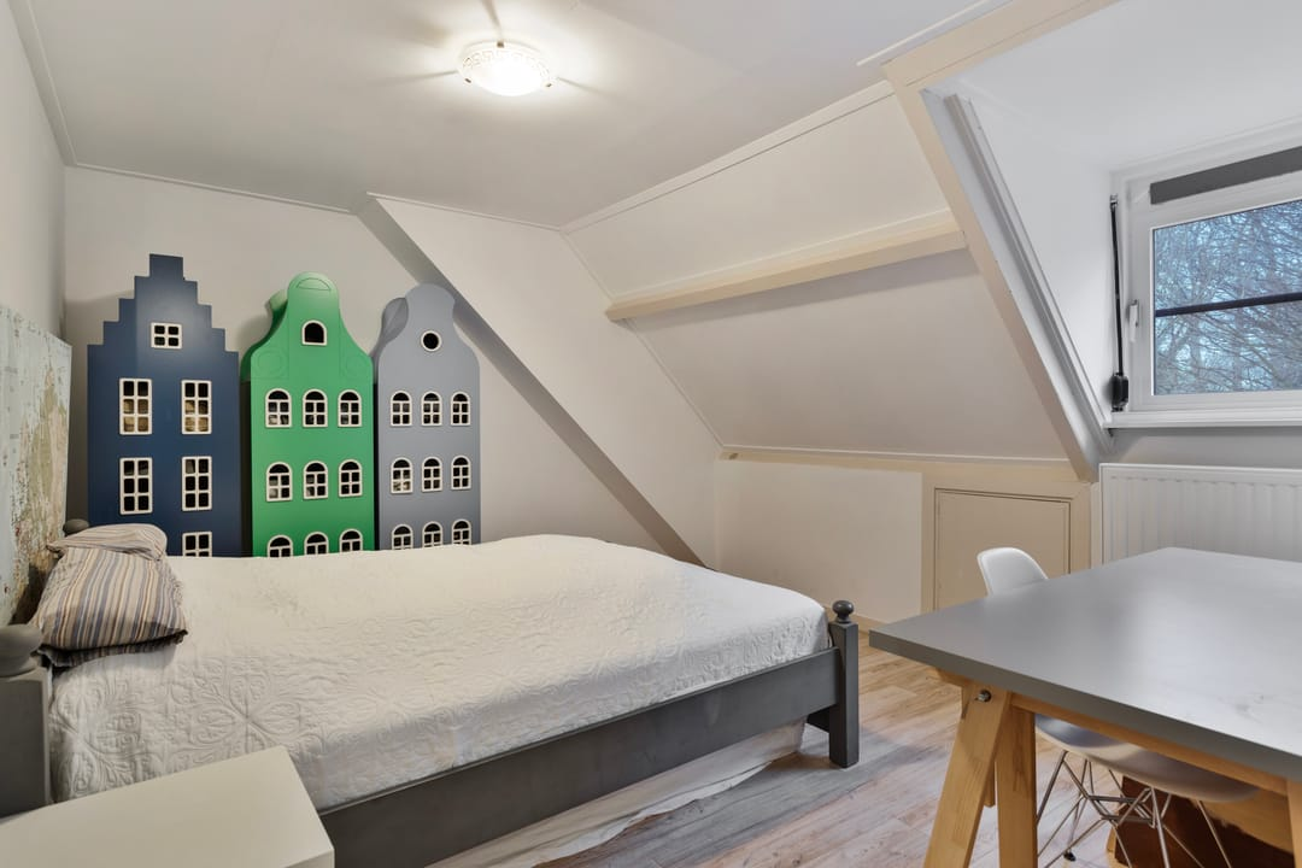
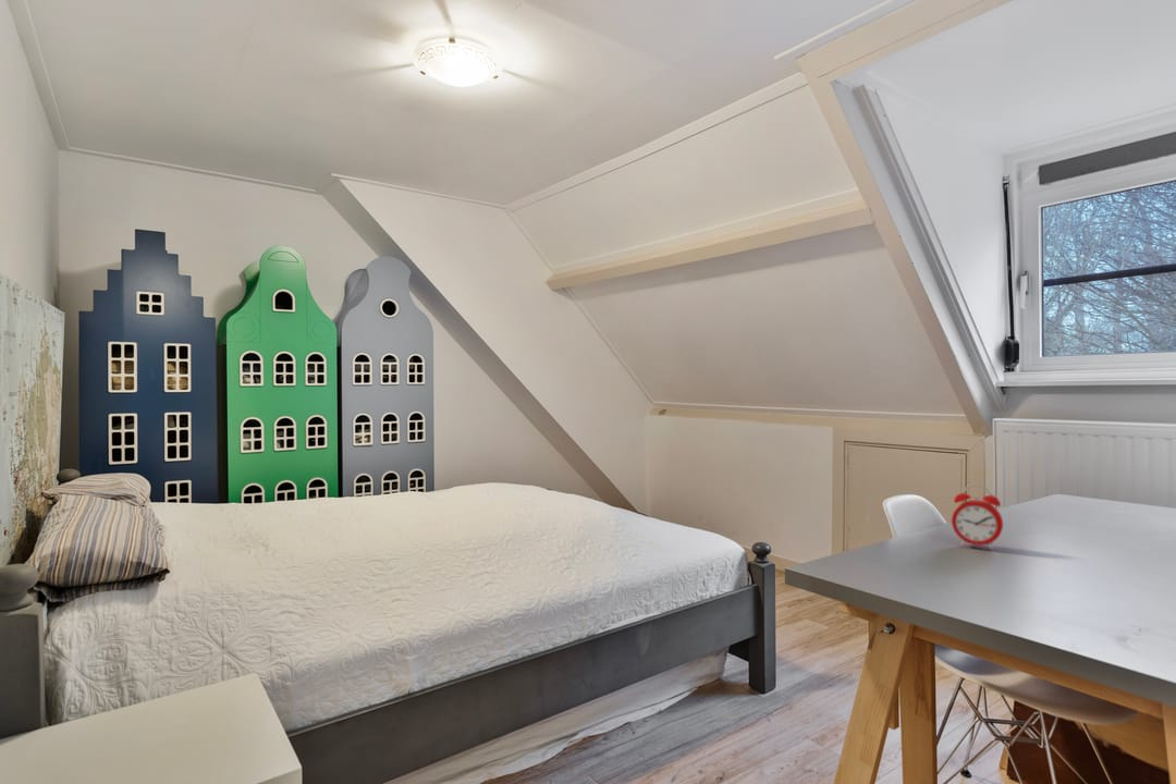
+ alarm clock (977, 515)
